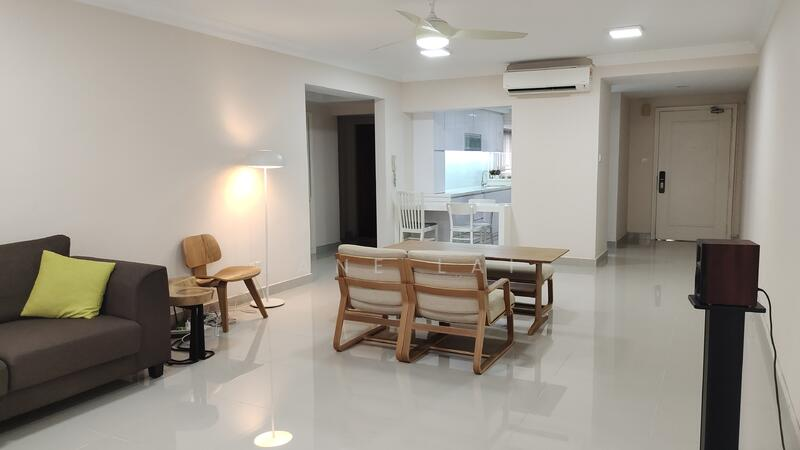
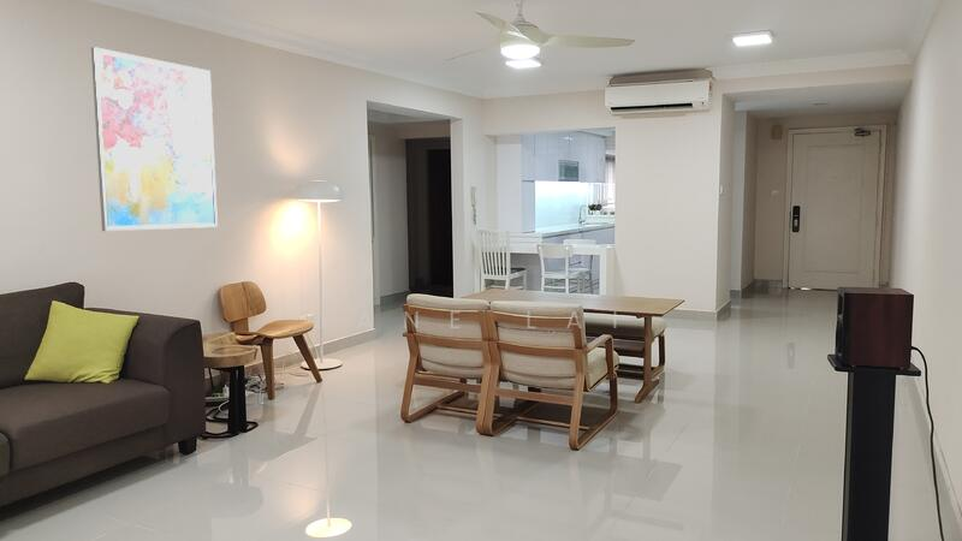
+ wall art (160, 144)
